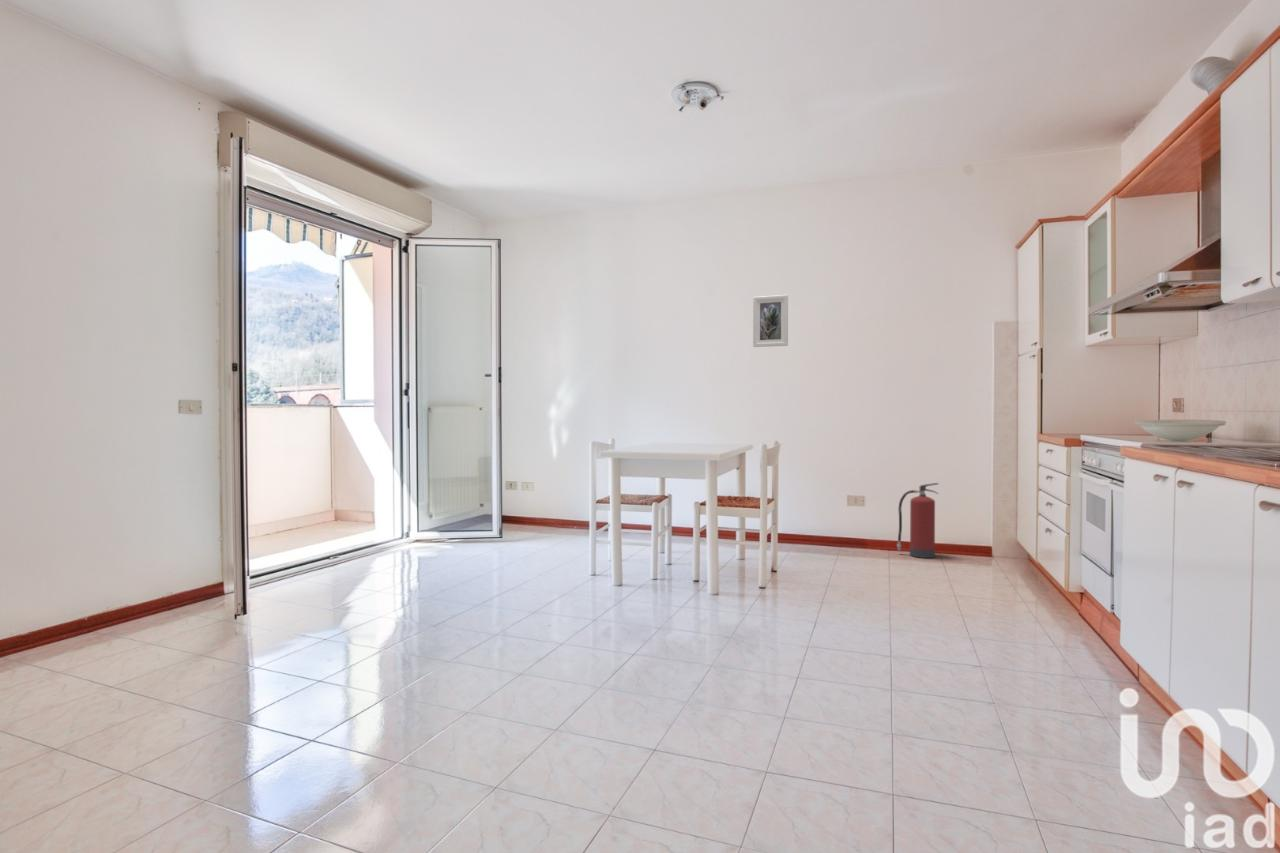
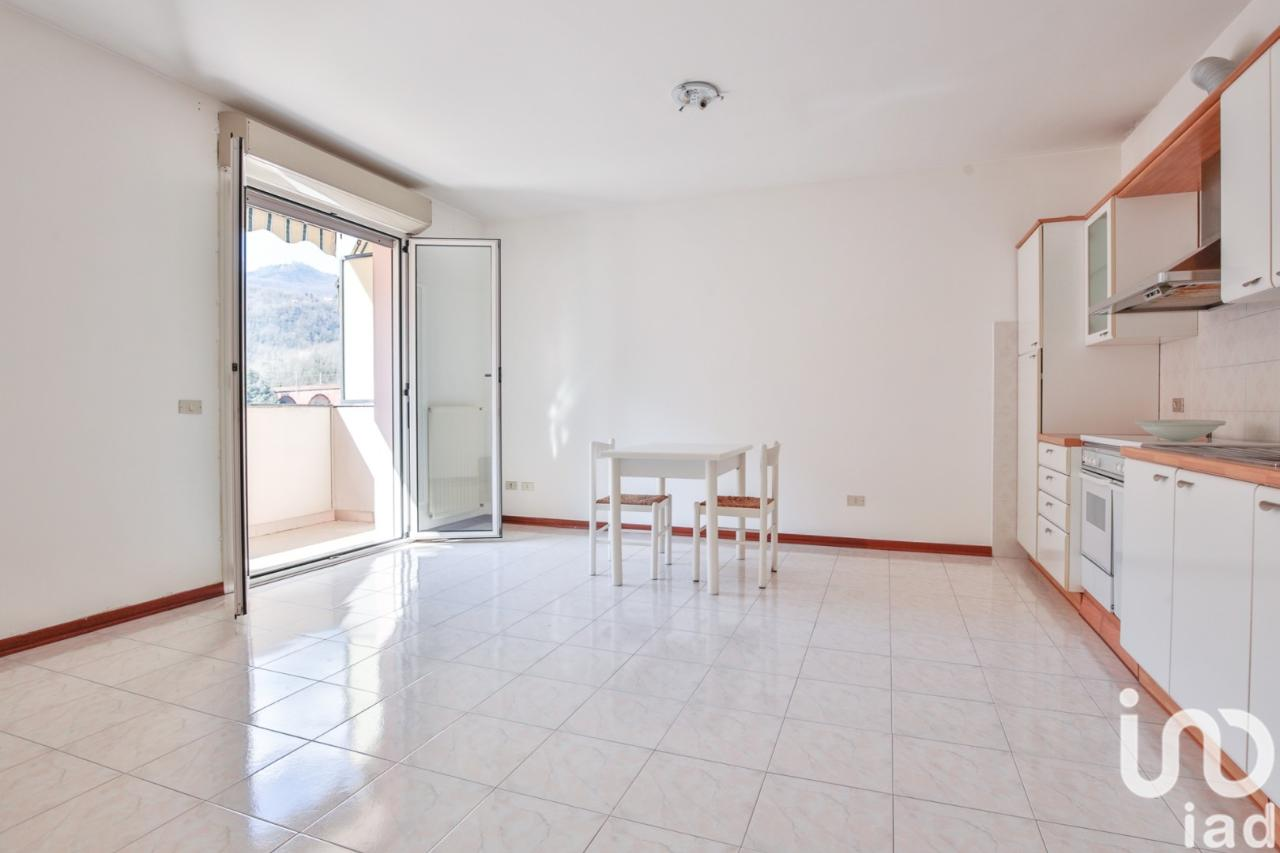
- fire extinguisher (917, 518)
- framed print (770, 321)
